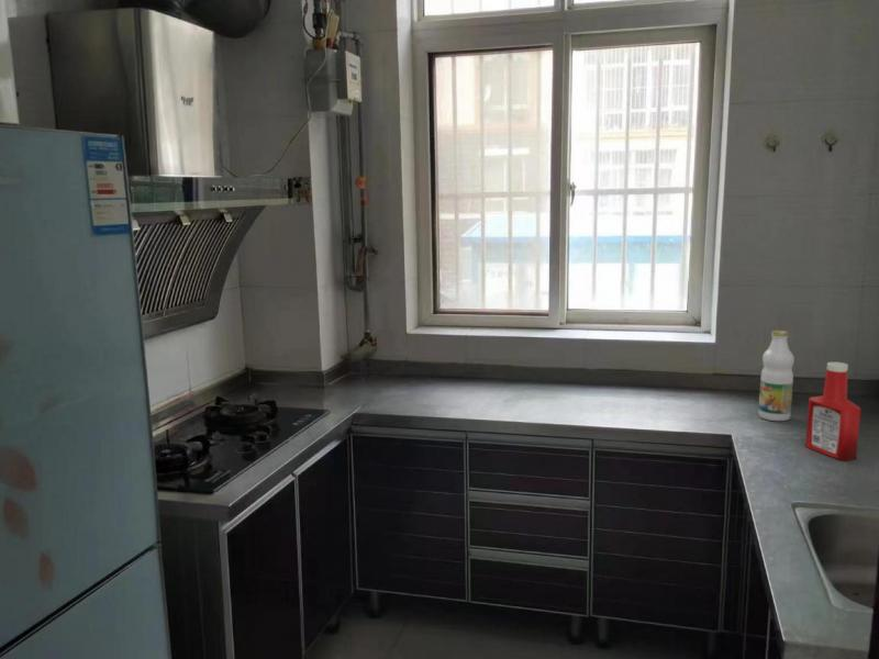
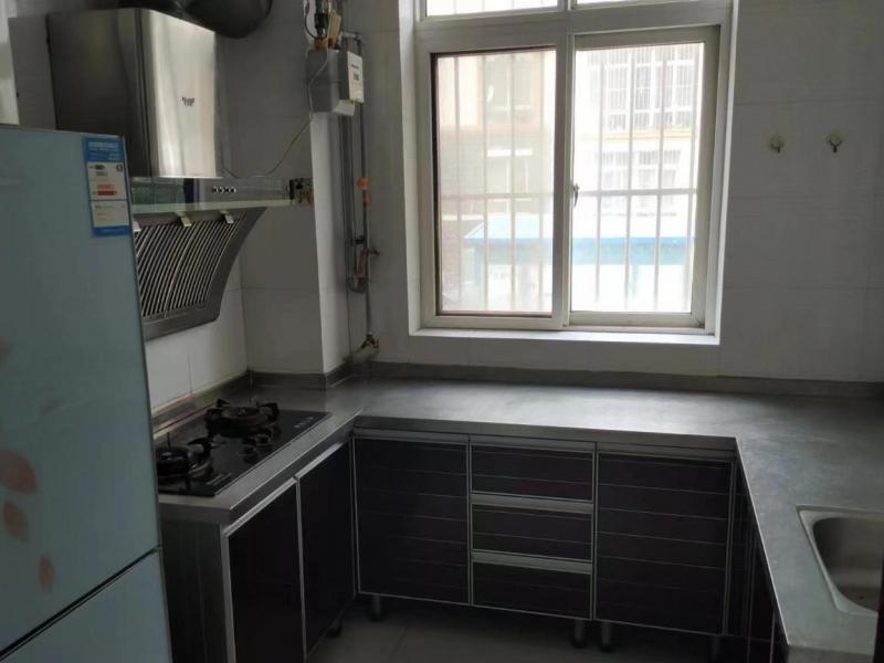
- soap bottle (833, 407)
- bottle (777, 375)
